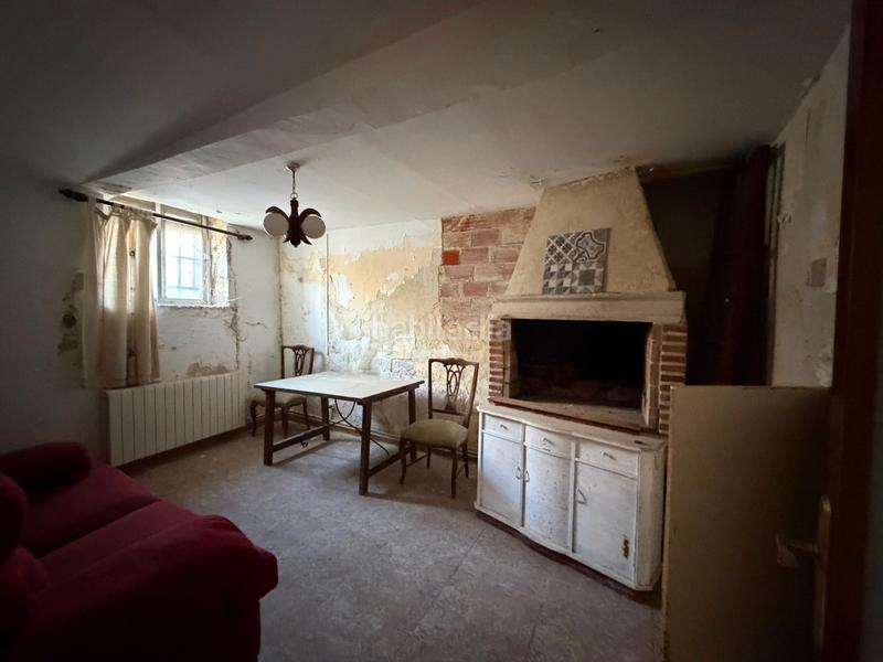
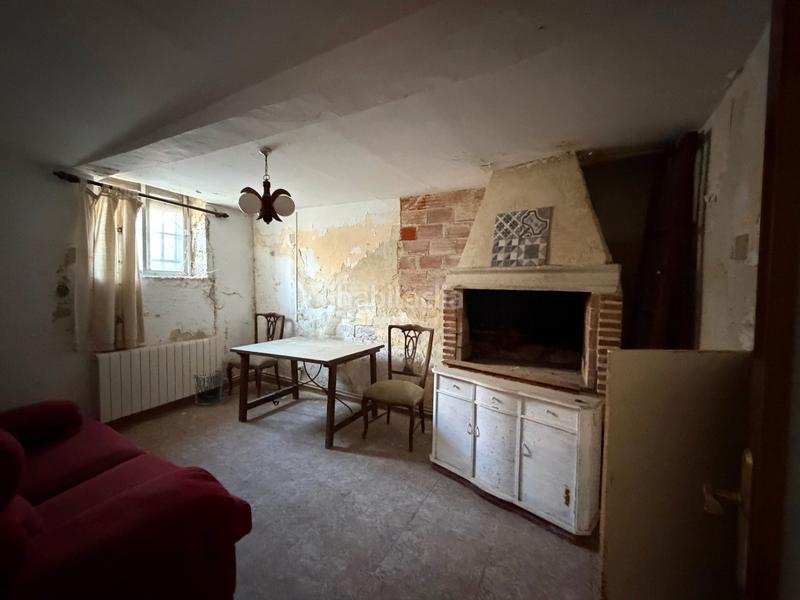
+ waste bin (208, 387)
